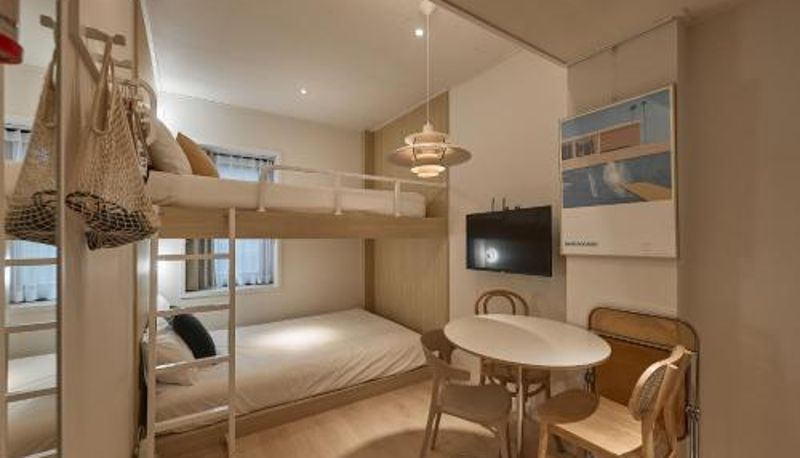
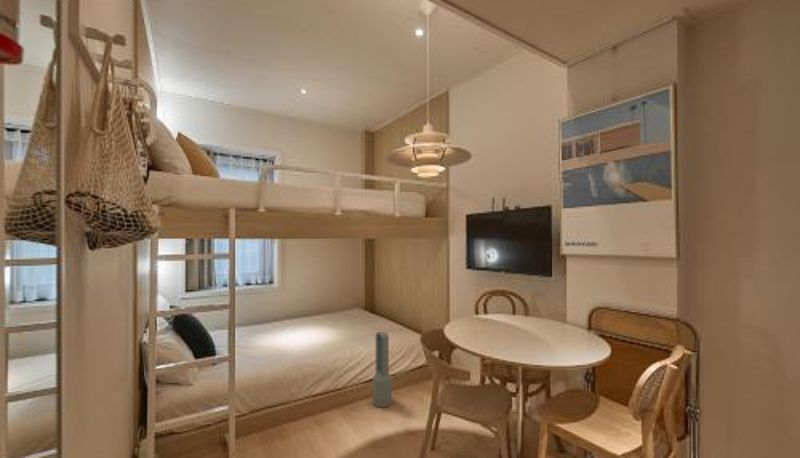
+ air purifier (382, 367)
